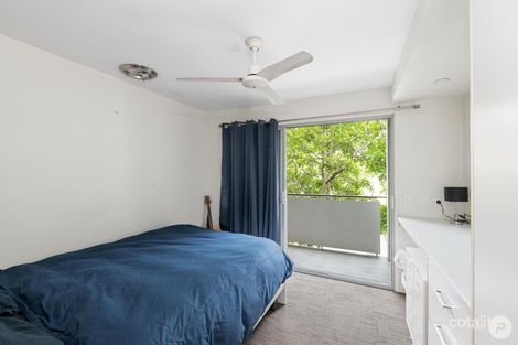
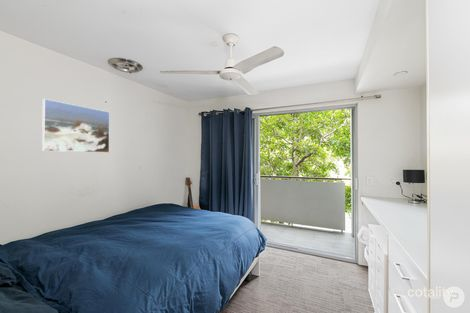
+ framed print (80, 129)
